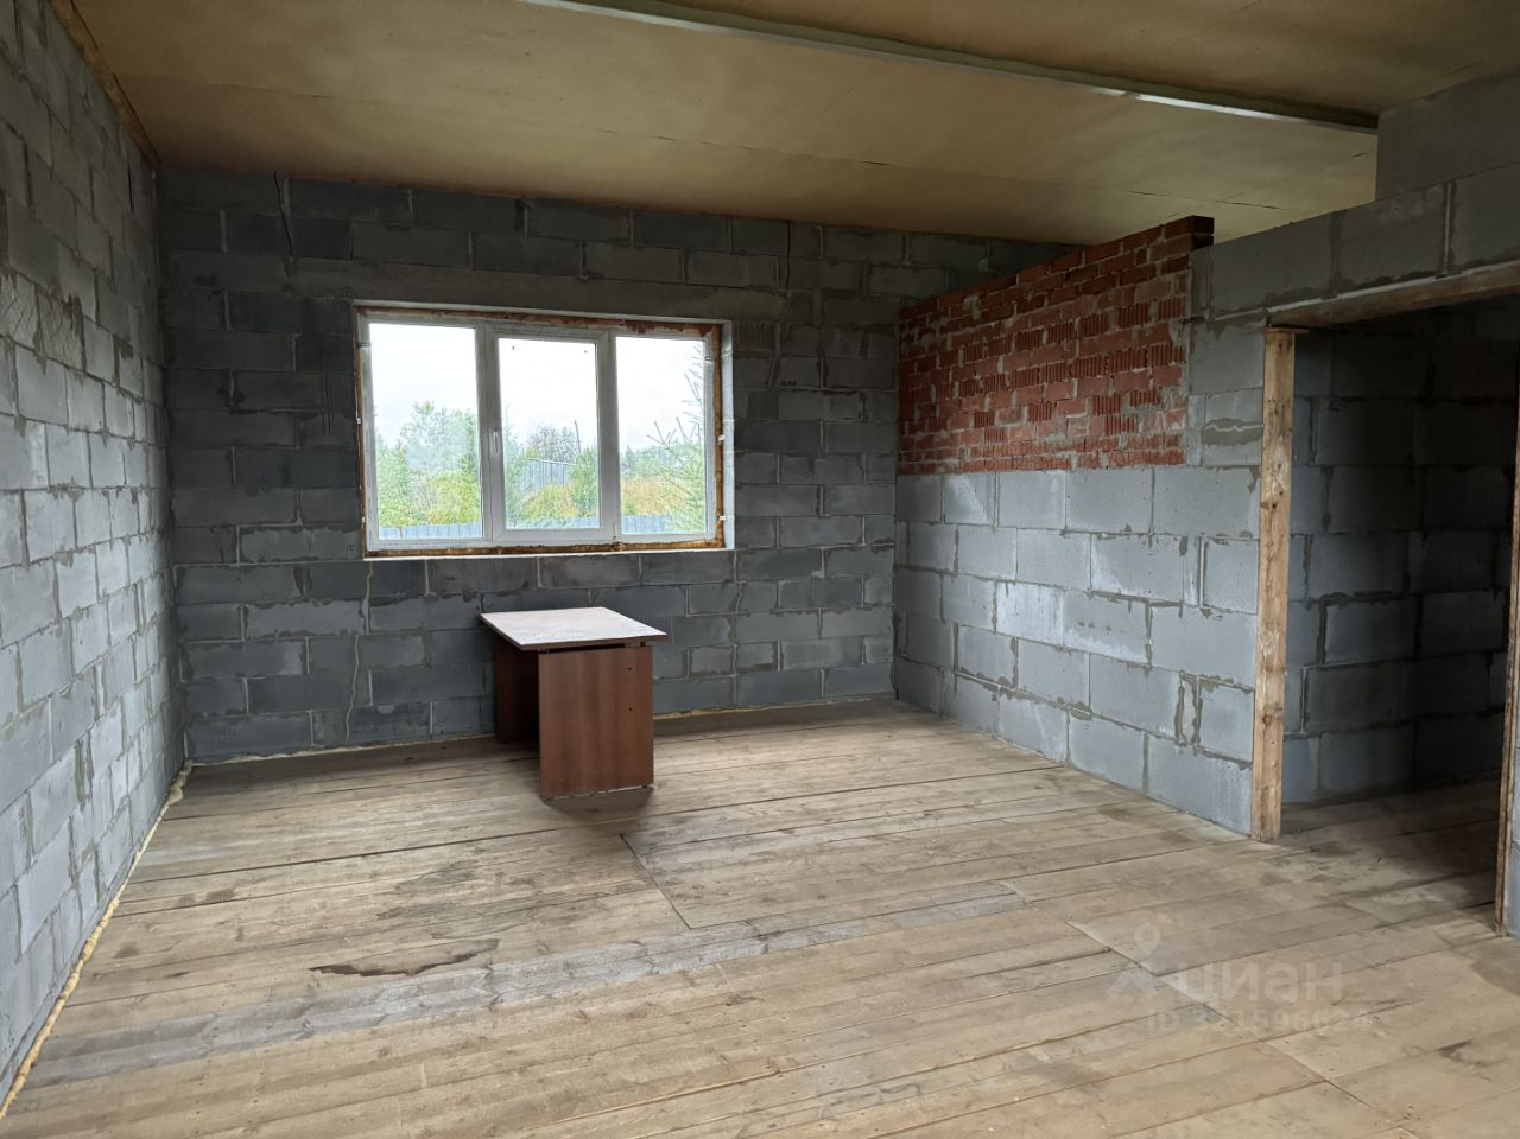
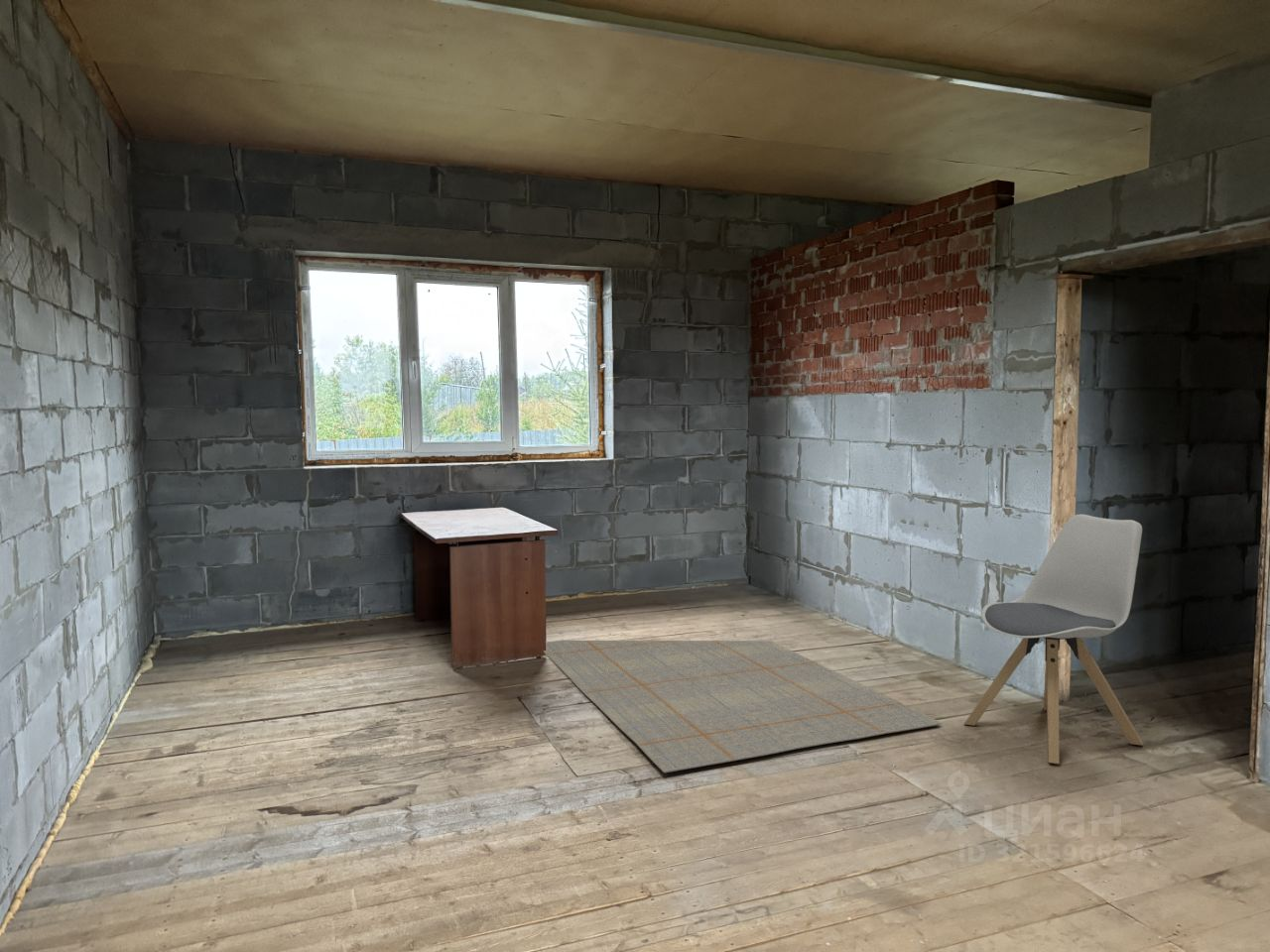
+ rug (706, 676)
+ chair (1058, 628)
